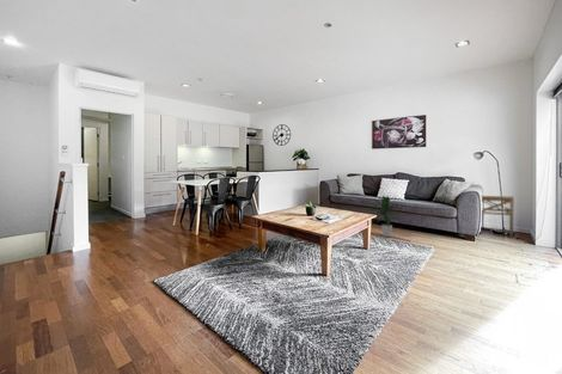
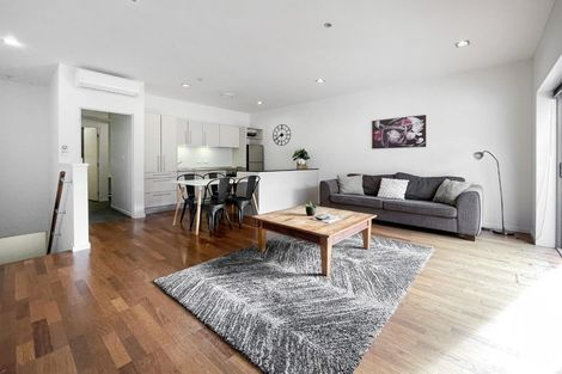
- side table (495, 214)
- indoor plant (385, 215)
